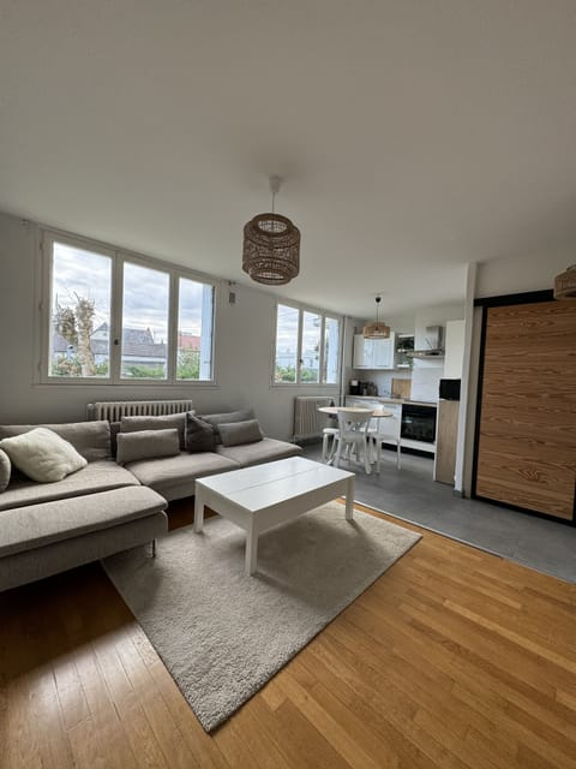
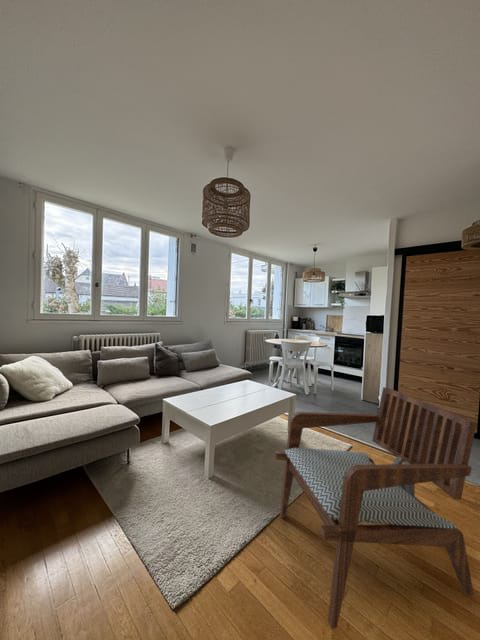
+ armchair (361, 477)
